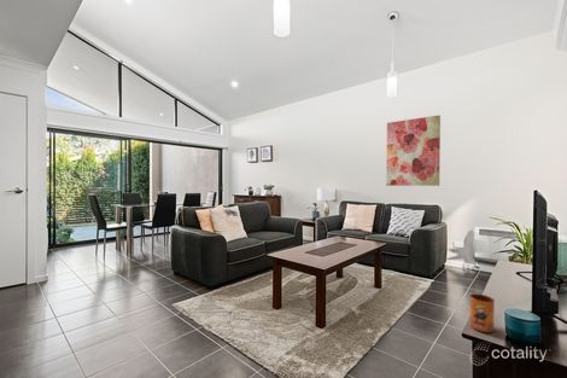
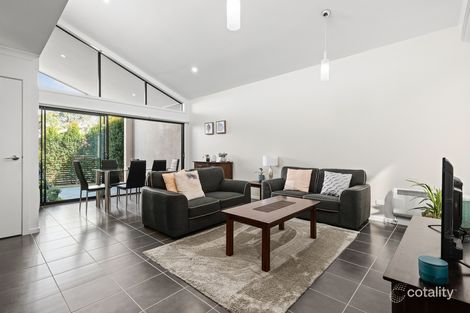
- wall art (411, 152)
- mug (483, 310)
